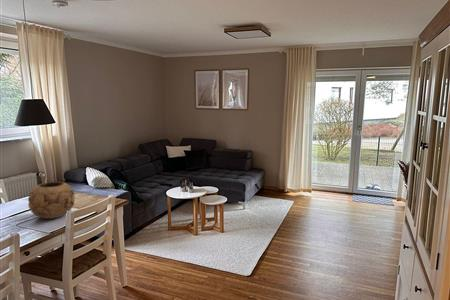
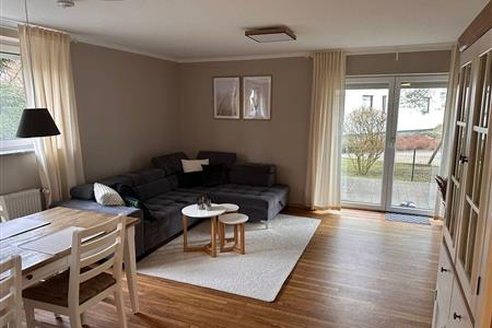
- decorative bowl (52, 199)
